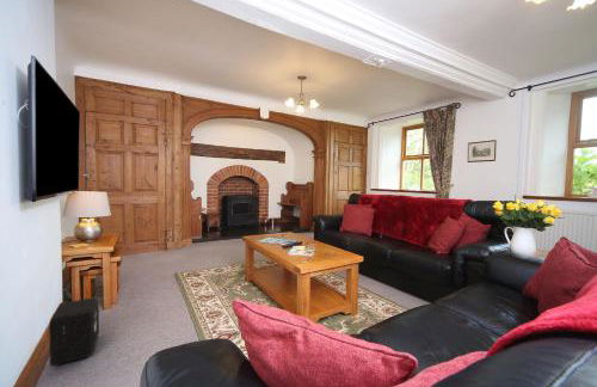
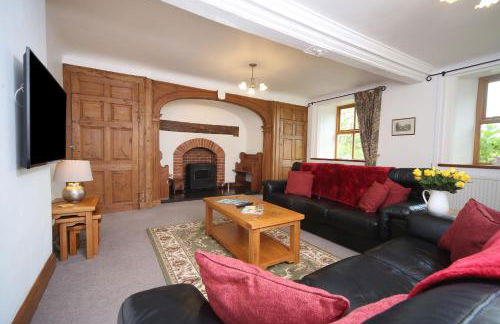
- air purifier (76, 328)
